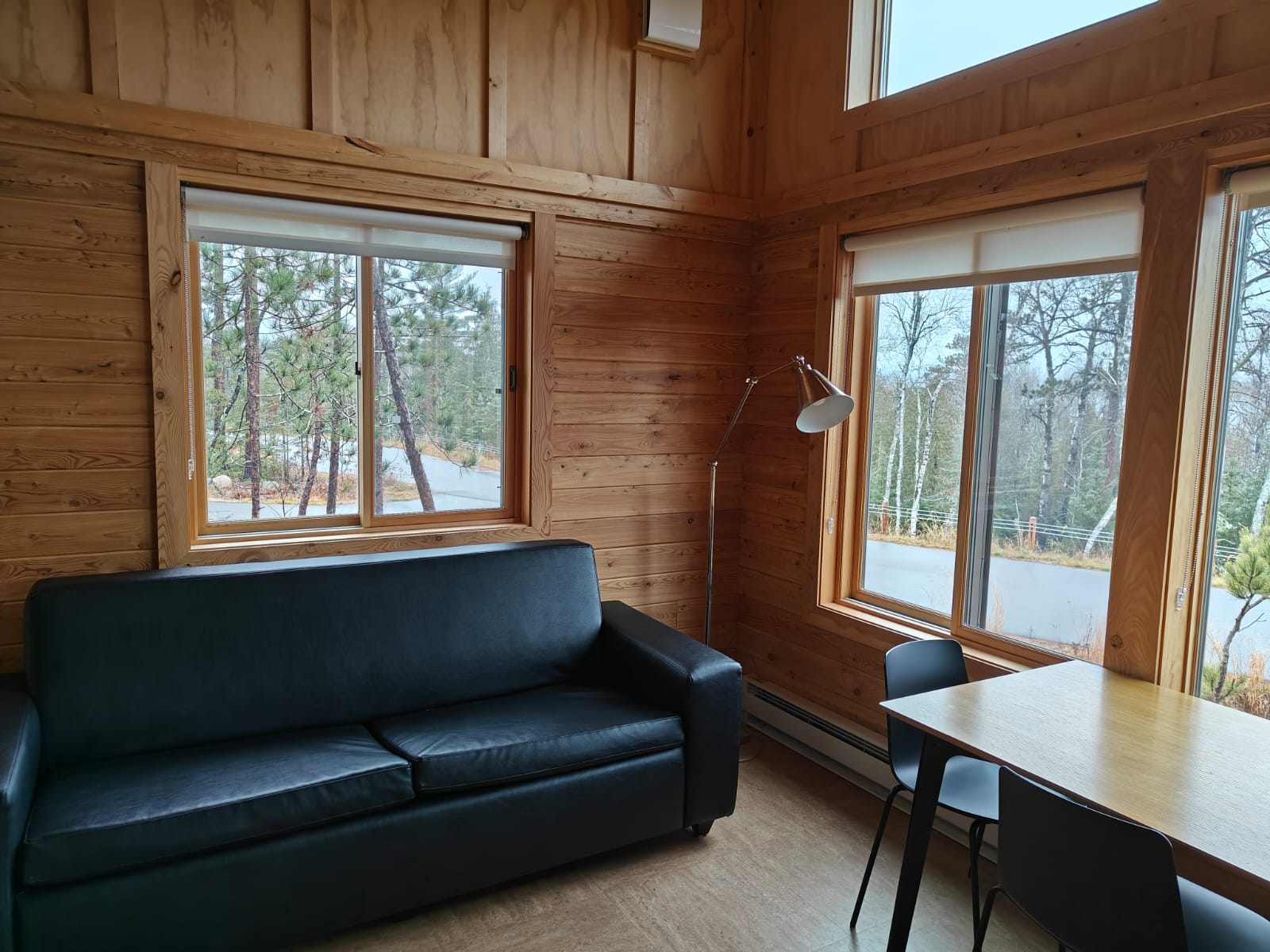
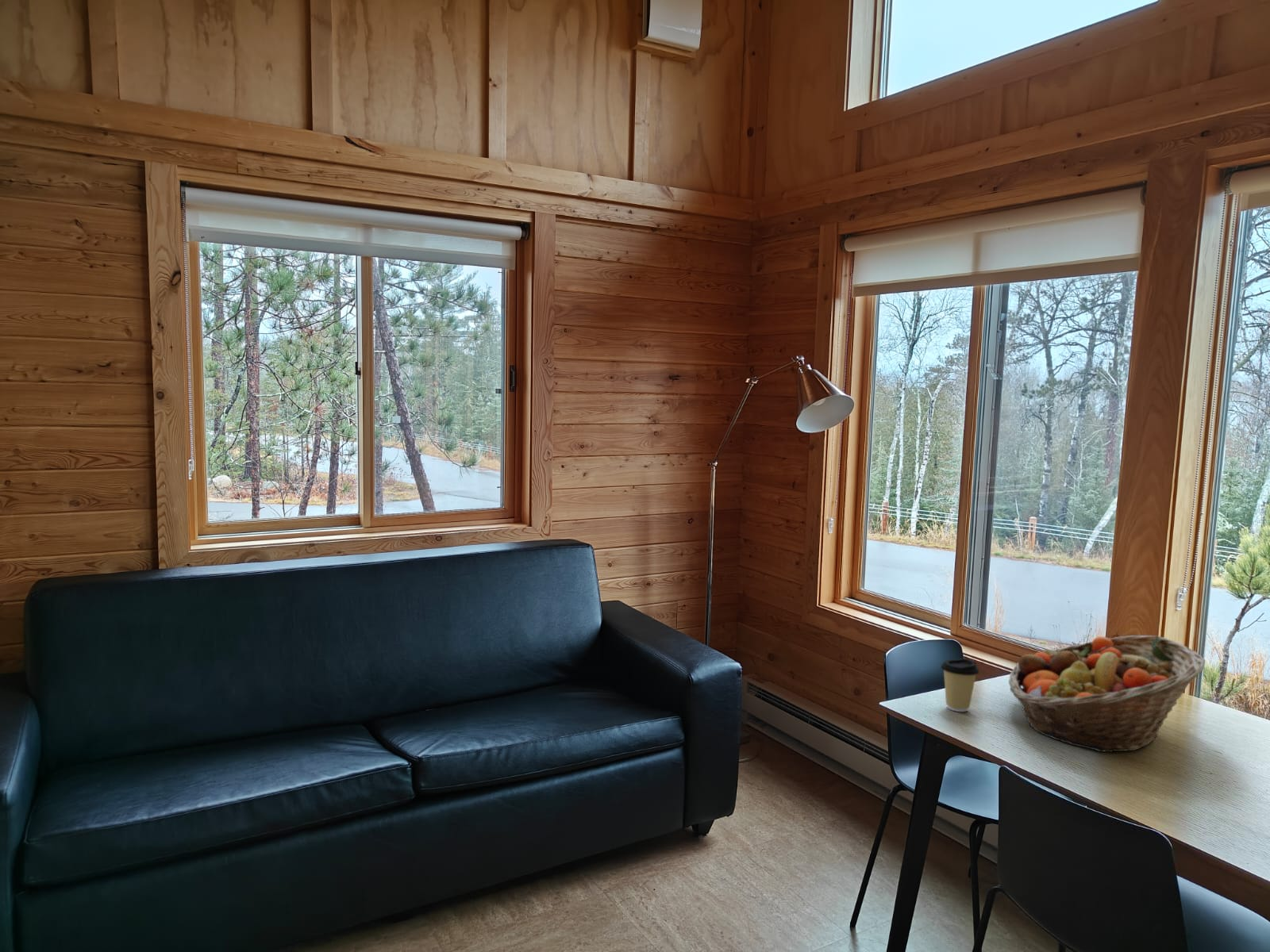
+ fruit basket (1099, 684)
+ coffee cup (959, 685)
